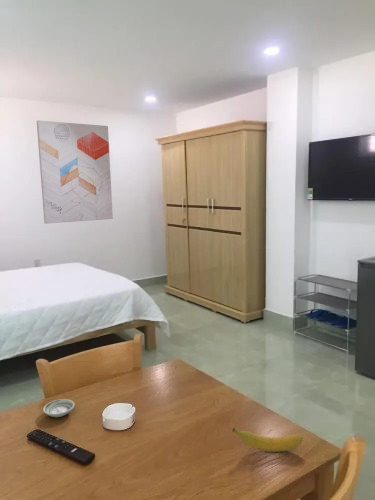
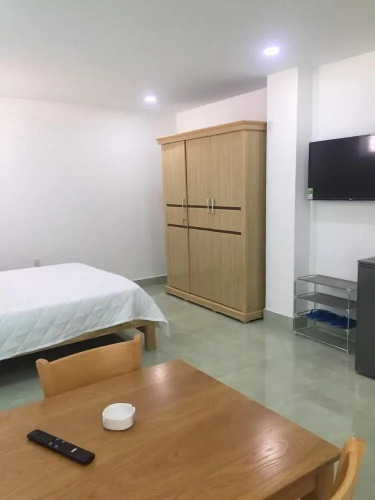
- saucer (59, 409)
- wall art (77, 173)
- banana (267, 438)
